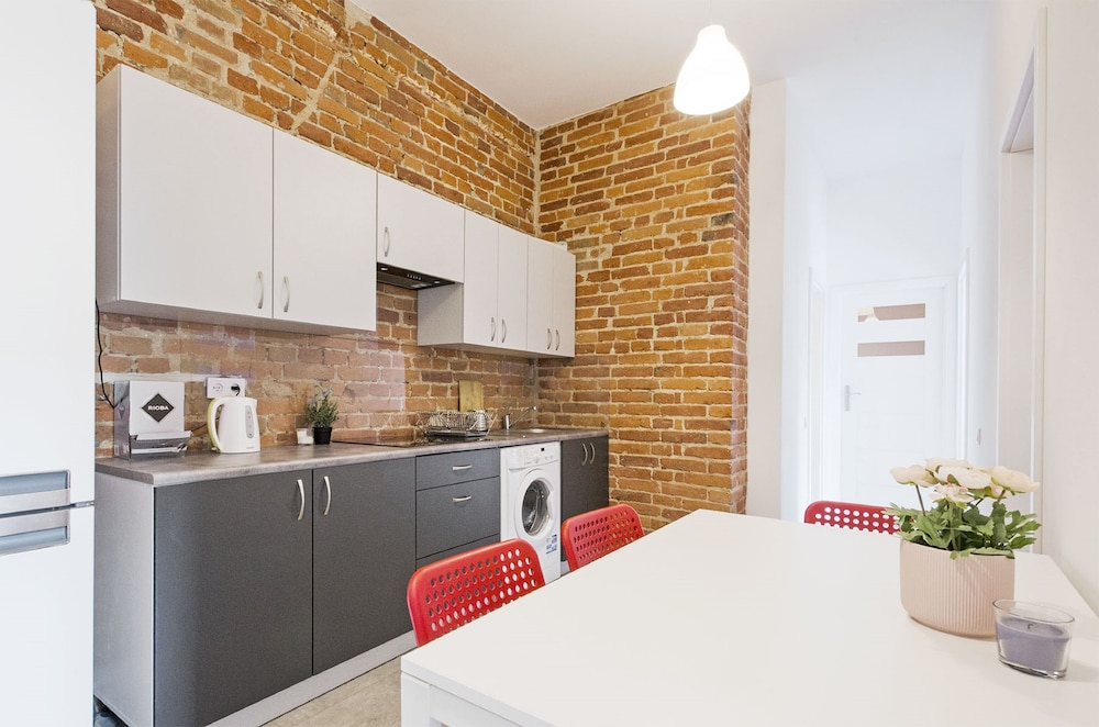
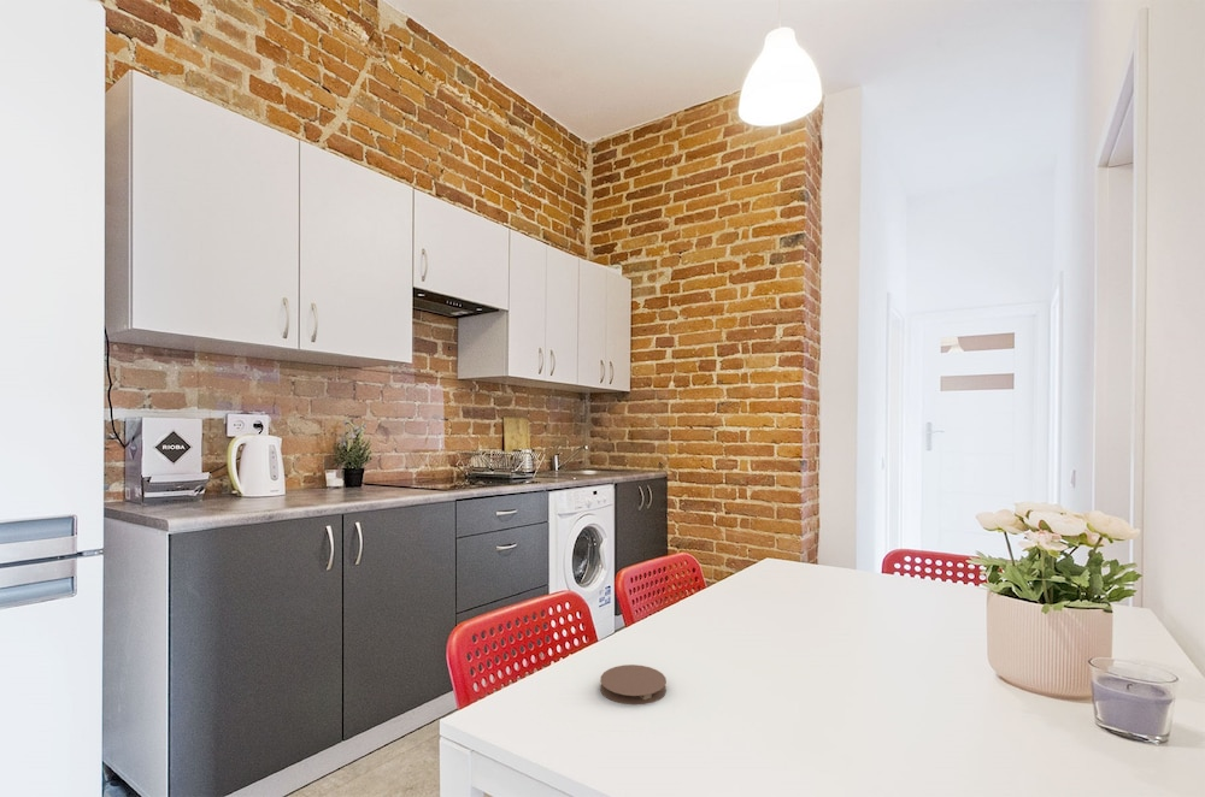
+ coaster (633, 684)
